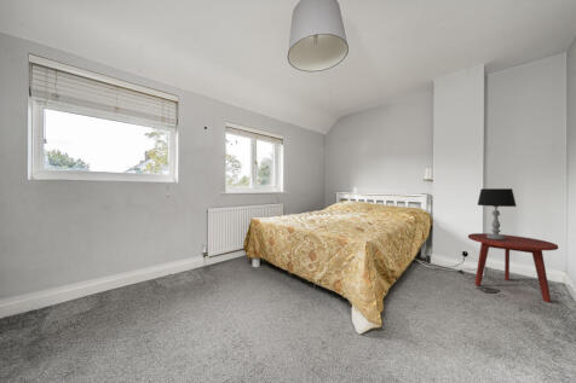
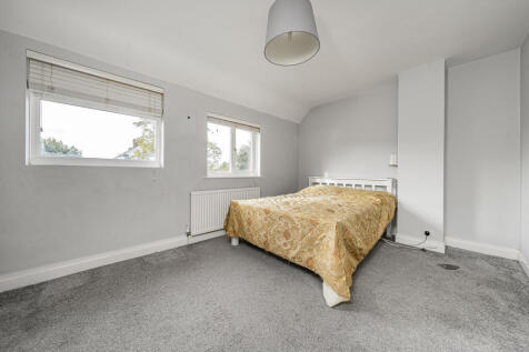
- table lamp (495, 213)
- side table (508, 263)
